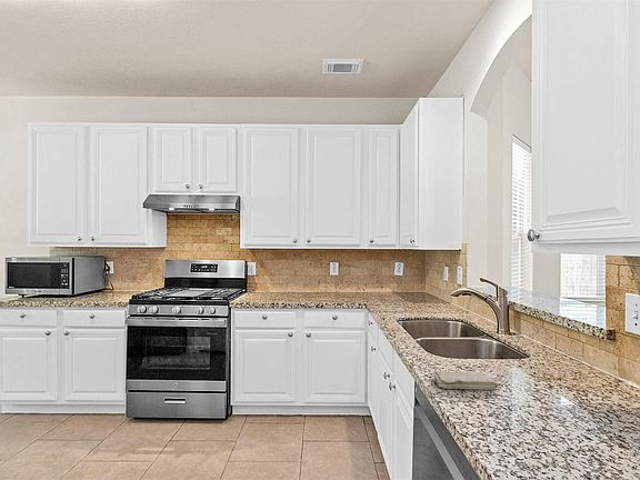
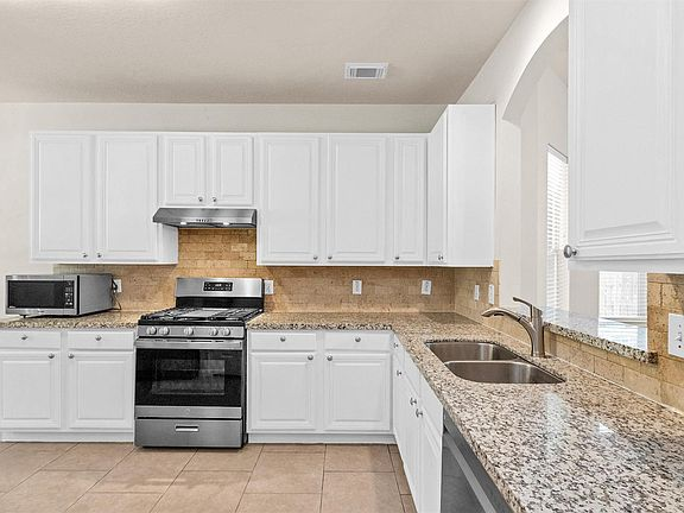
- washcloth (463, 379)
